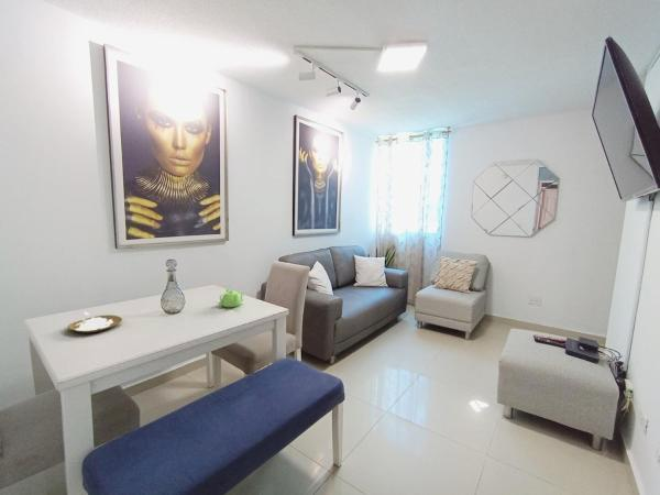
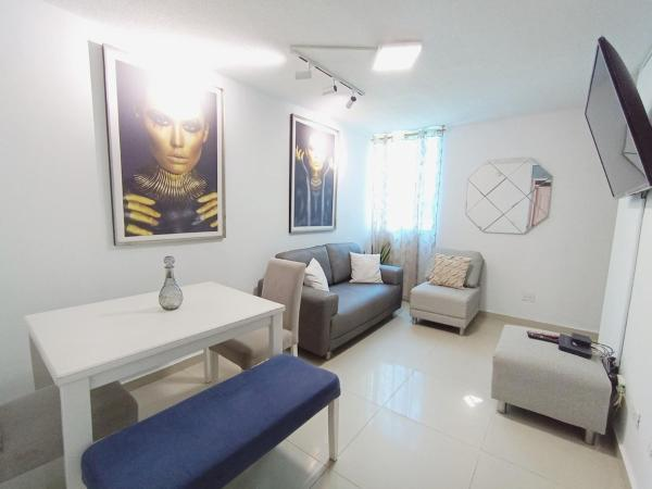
- placemat (96, 320)
- teapot (231, 297)
